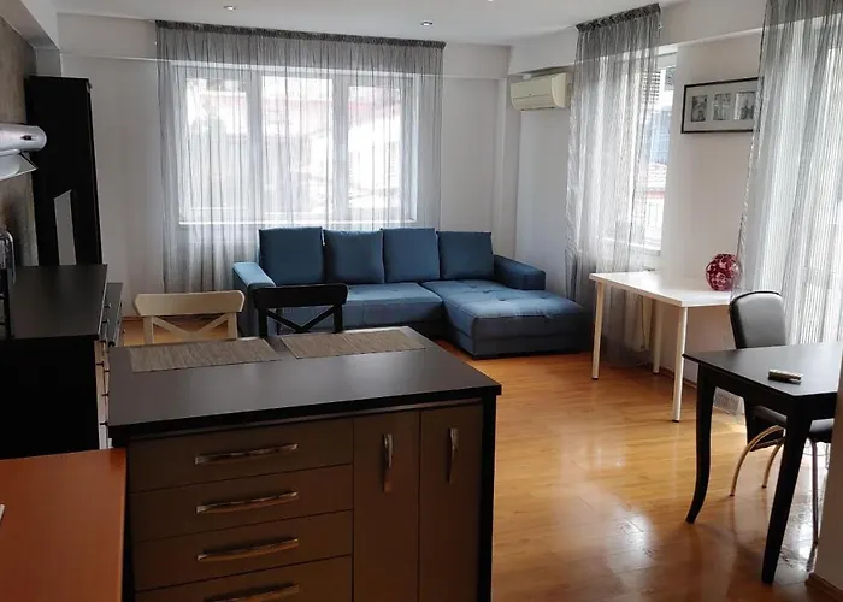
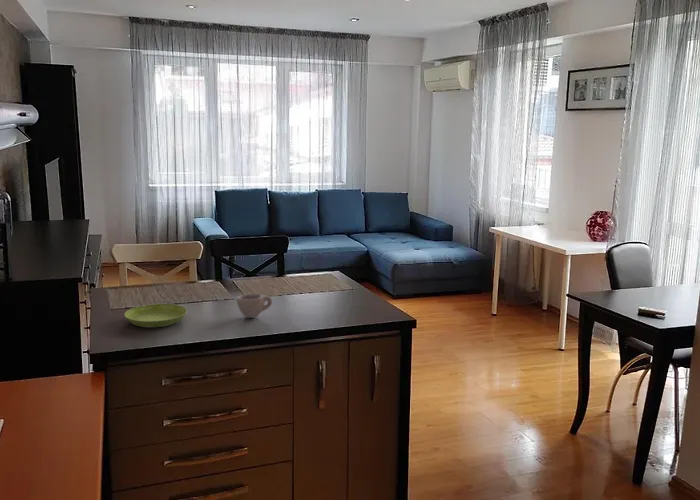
+ saucer (156, 316)
+ cup (254, 305)
